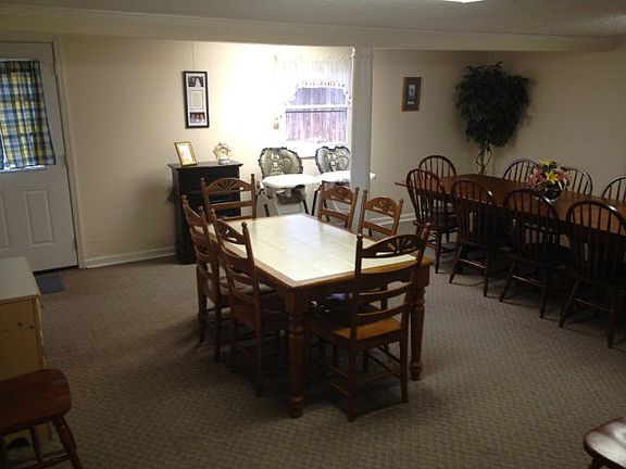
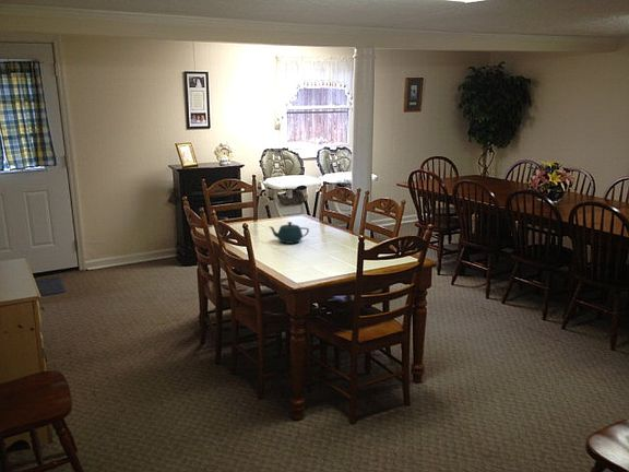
+ teapot (288, 232)
